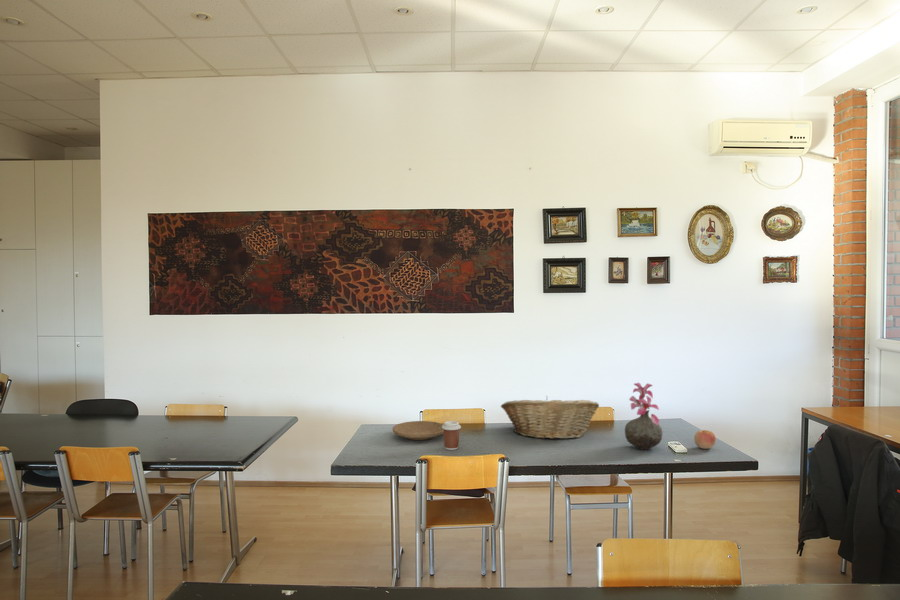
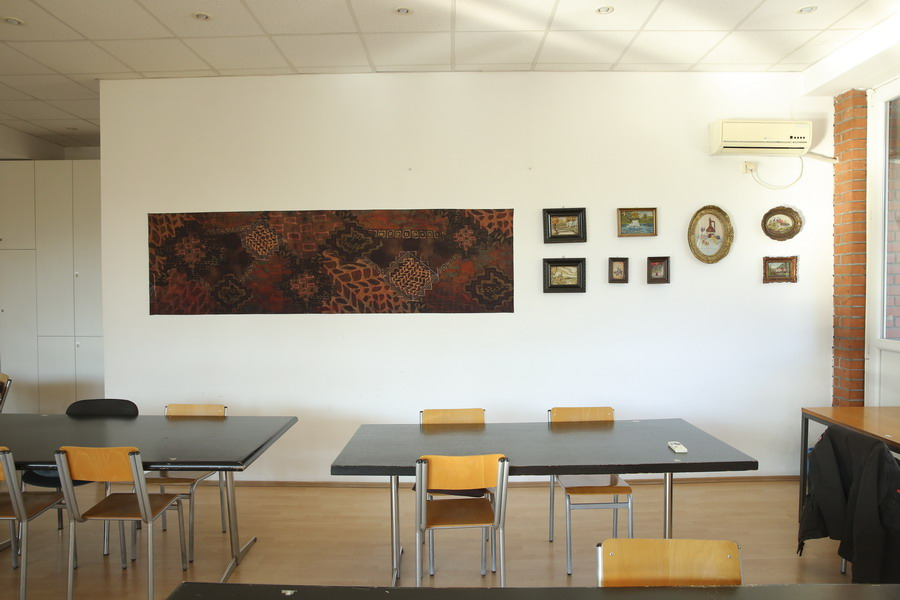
- fruit basket (549, 413)
- vase (644, 416)
- coffee cup (451, 435)
- plate (419, 431)
- apple (704, 439)
